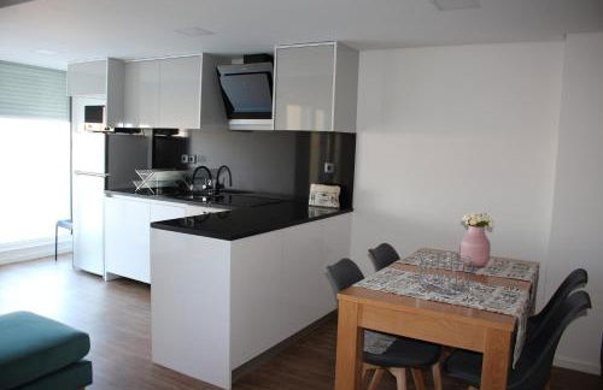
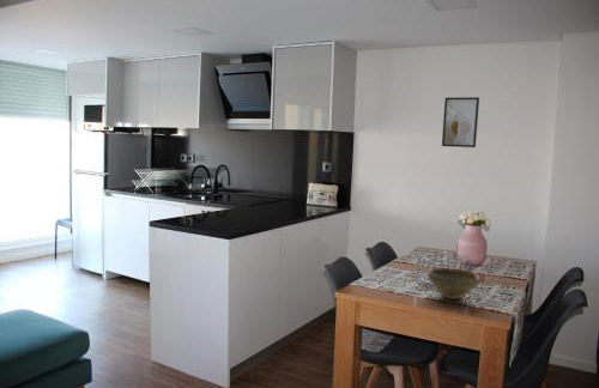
+ bowl (453, 285)
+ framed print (460, 122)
